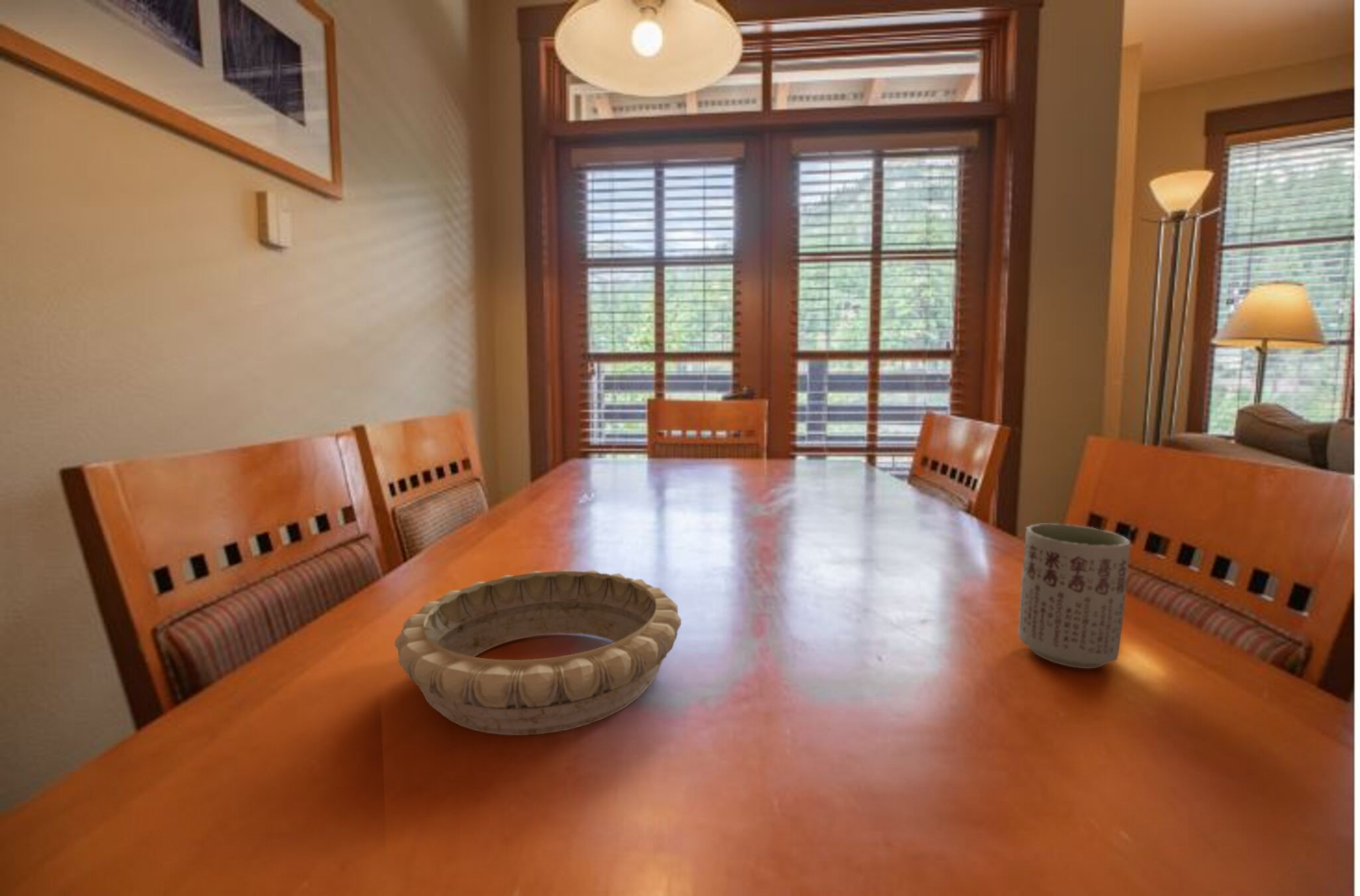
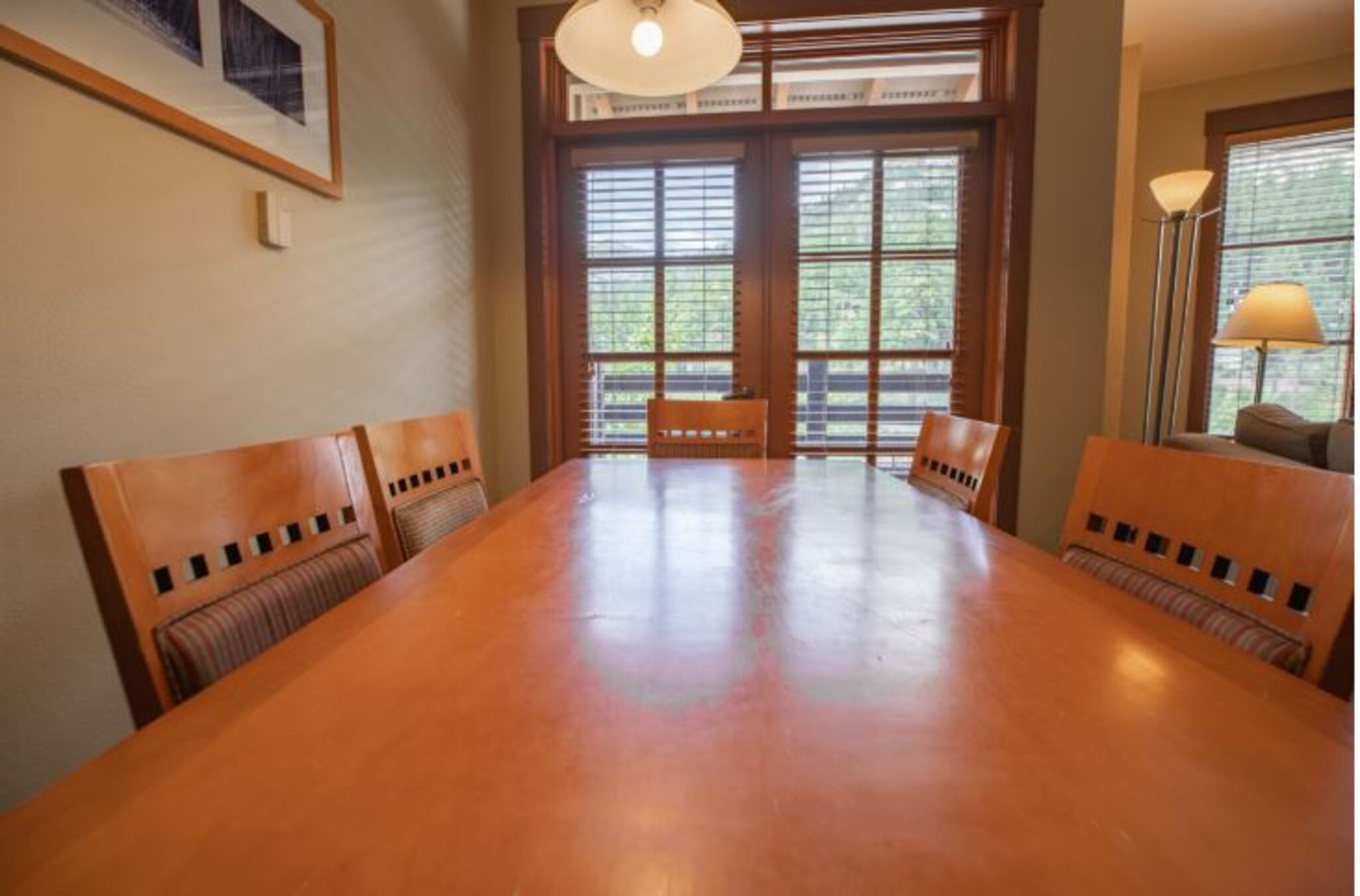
- decorative bowl (545, 634)
- cup (1071, 594)
